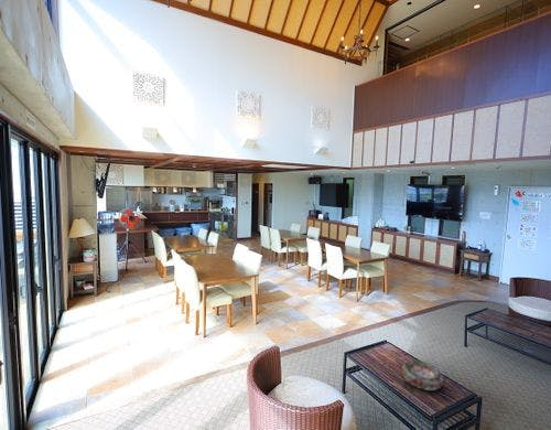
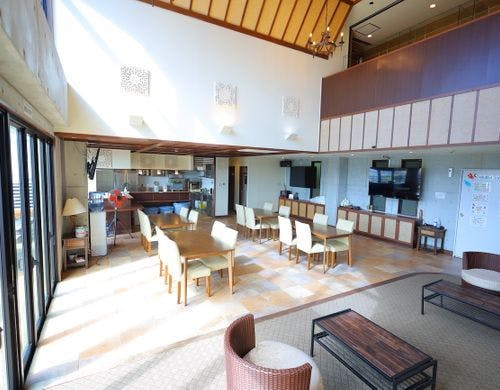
- decorative bowl (421, 374)
